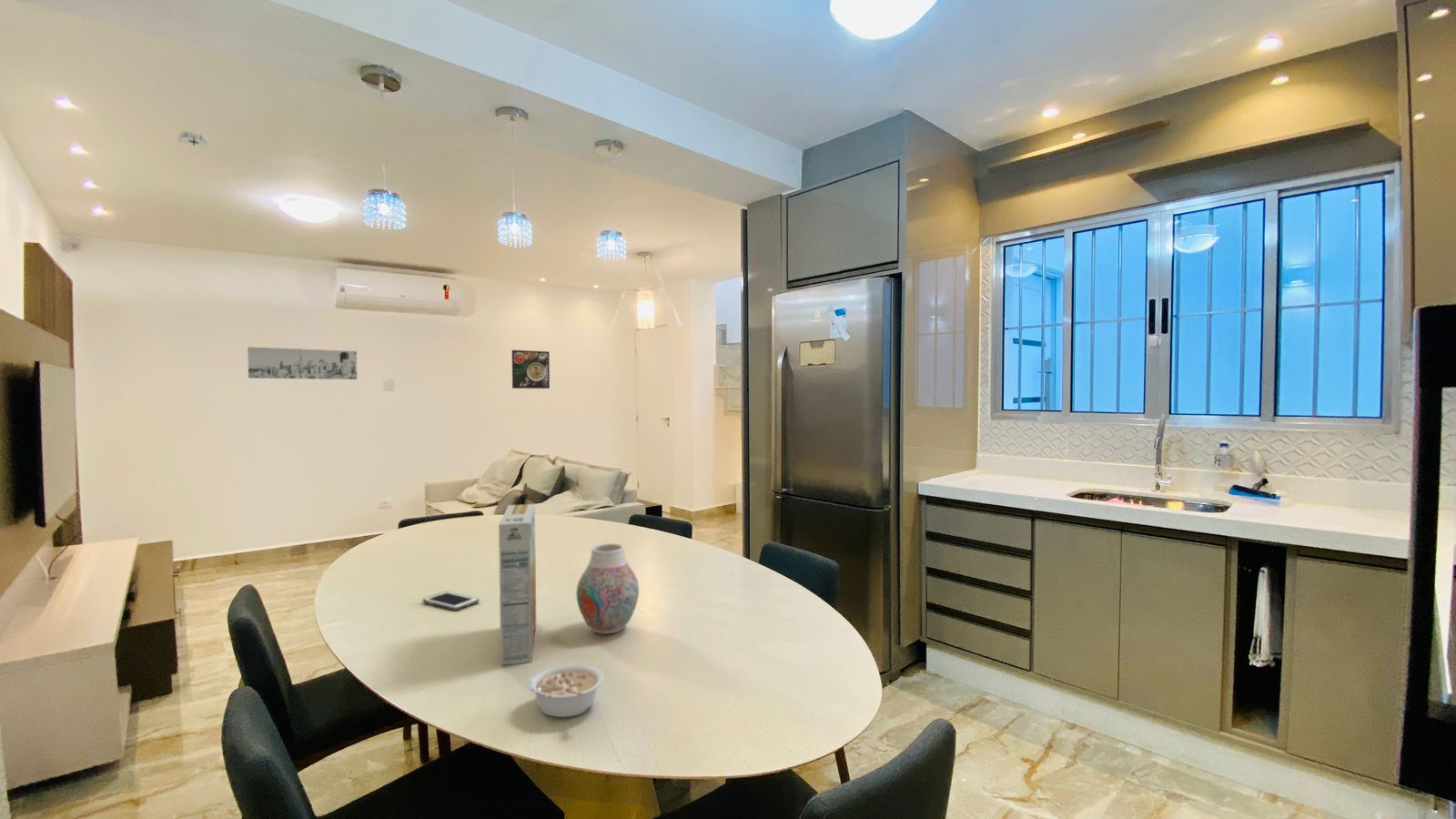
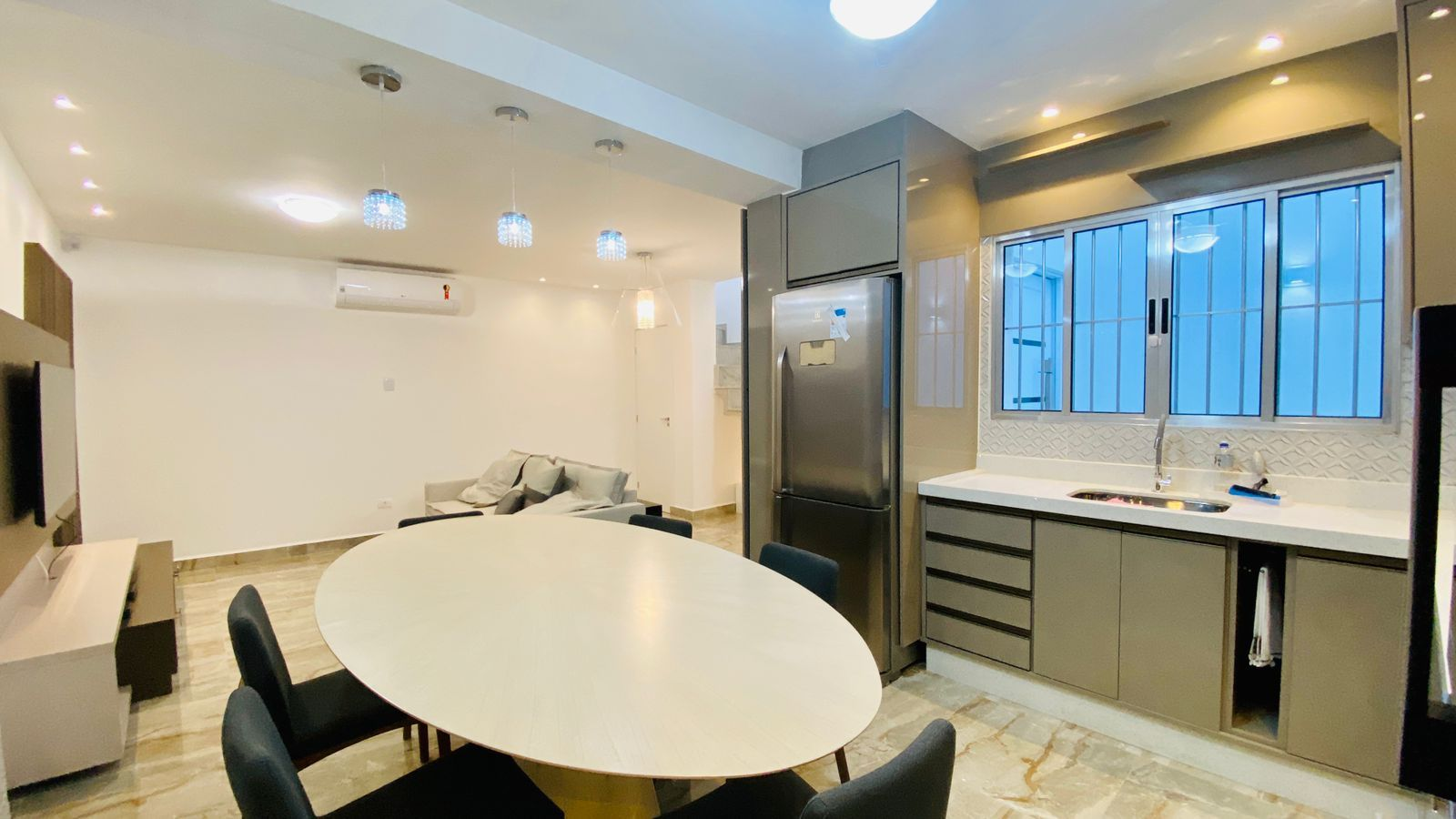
- cell phone (450, 601)
- vase (608, 588)
- wall art (305, 364)
- cereal box (519, 578)
- smoke detector (192, 138)
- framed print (531, 369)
- legume (569, 690)
